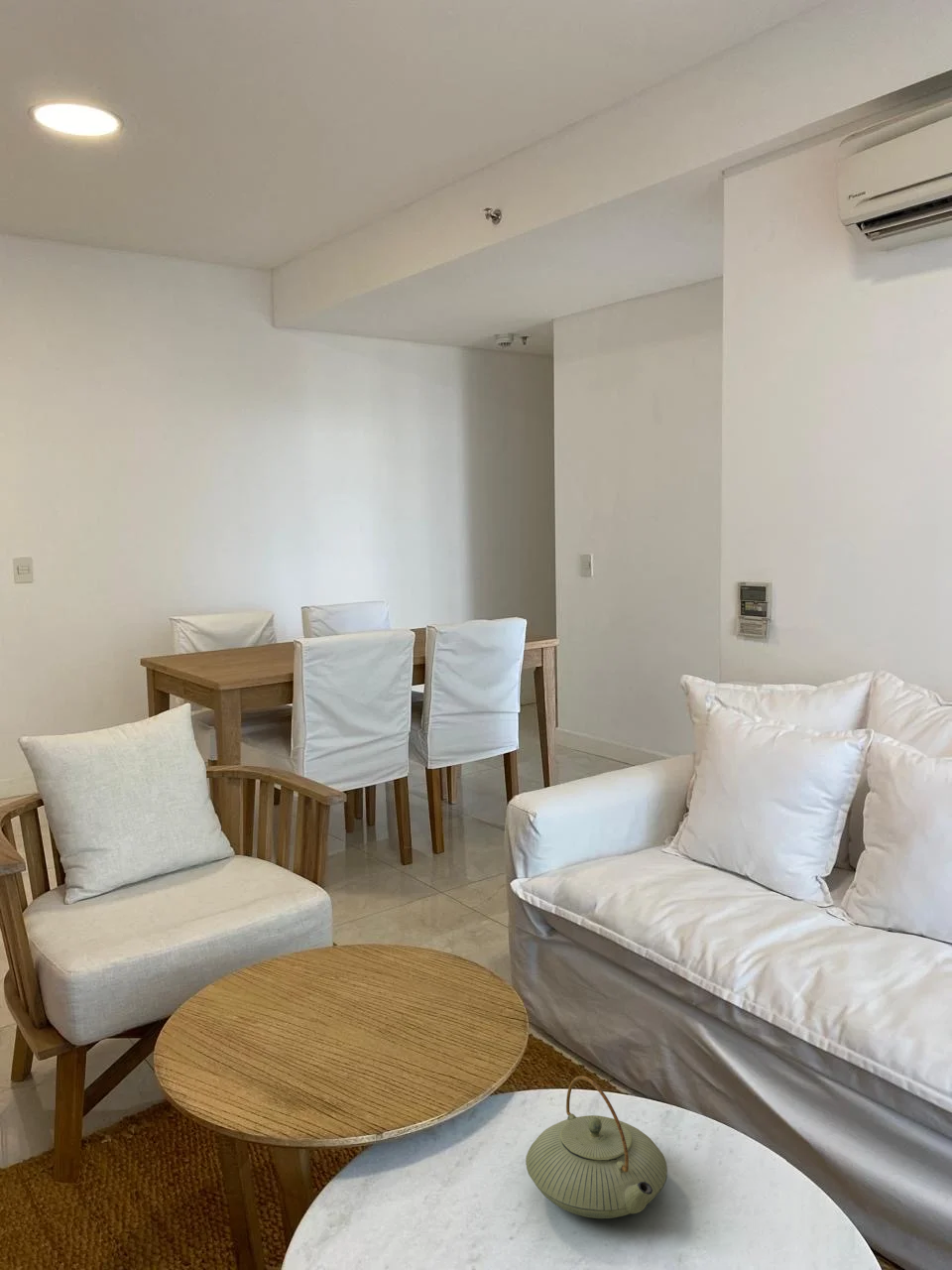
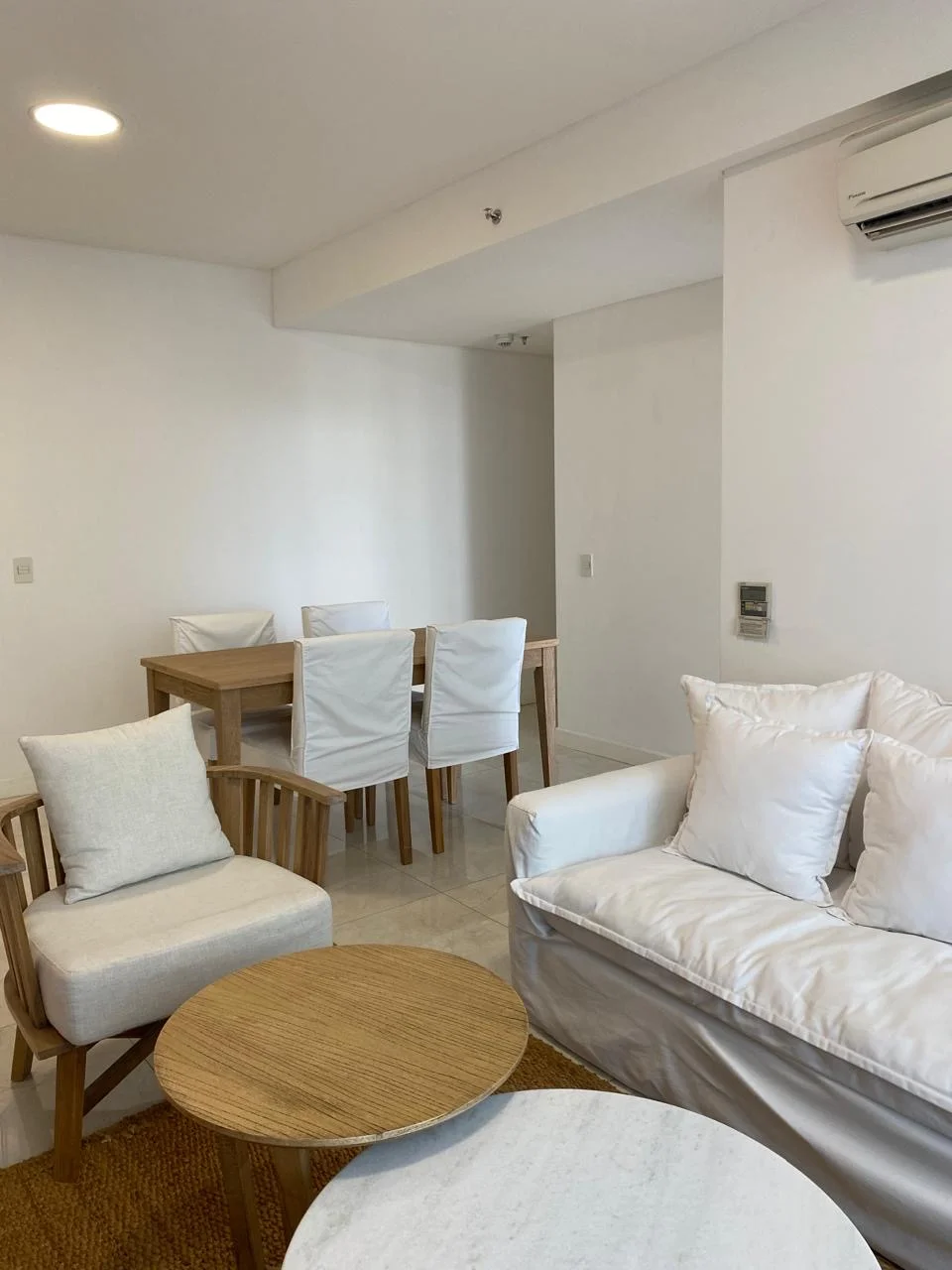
- teapot (600, 1140)
